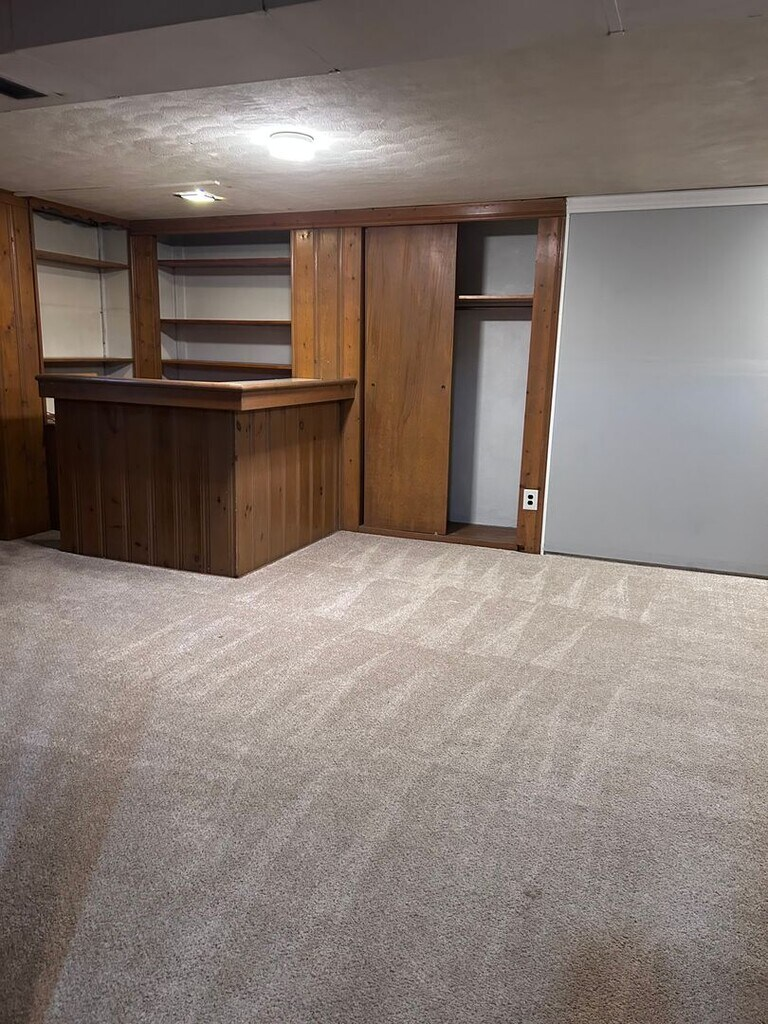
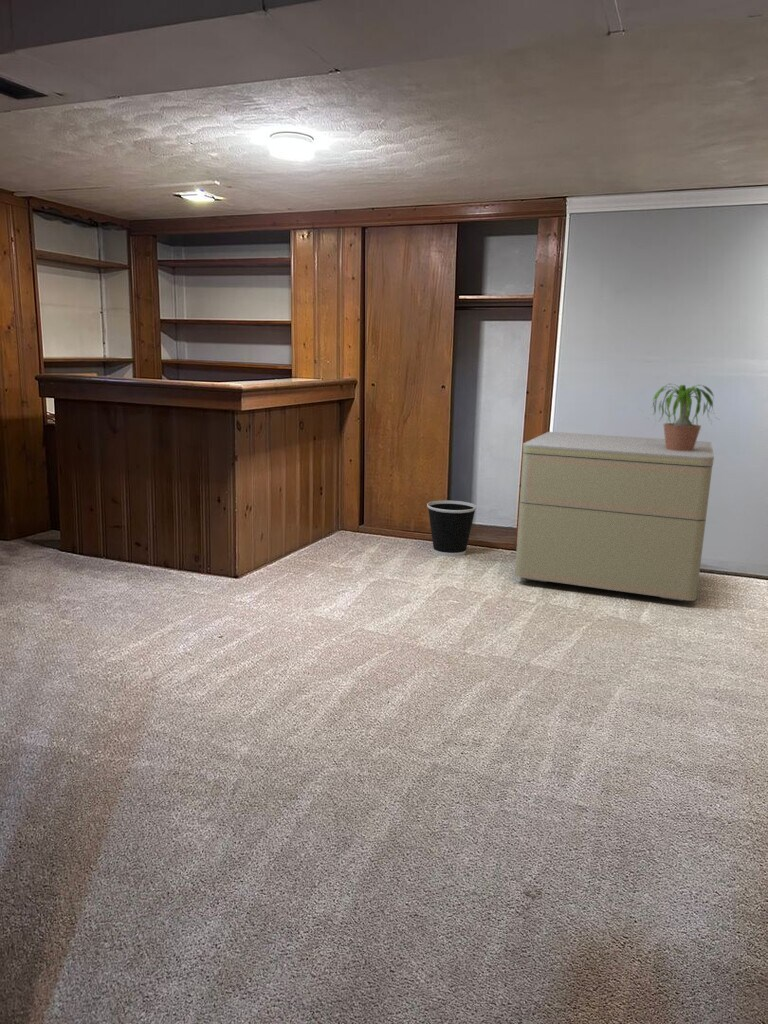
+ potted plant (675, 417)
+ nightstand (614, 510)
+ wastebasket (450, 528)
